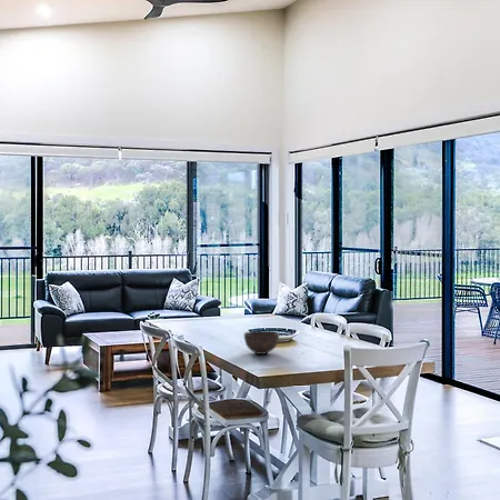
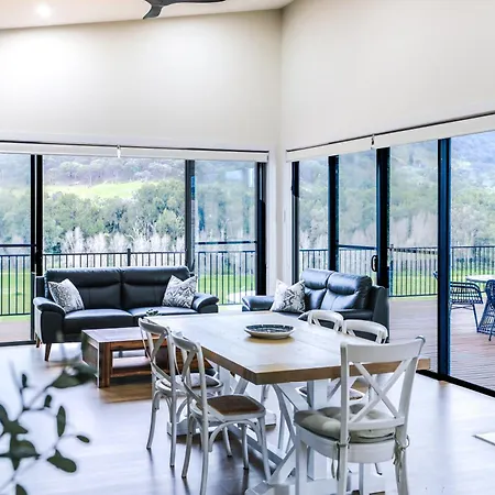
- bowl (261, 342)
